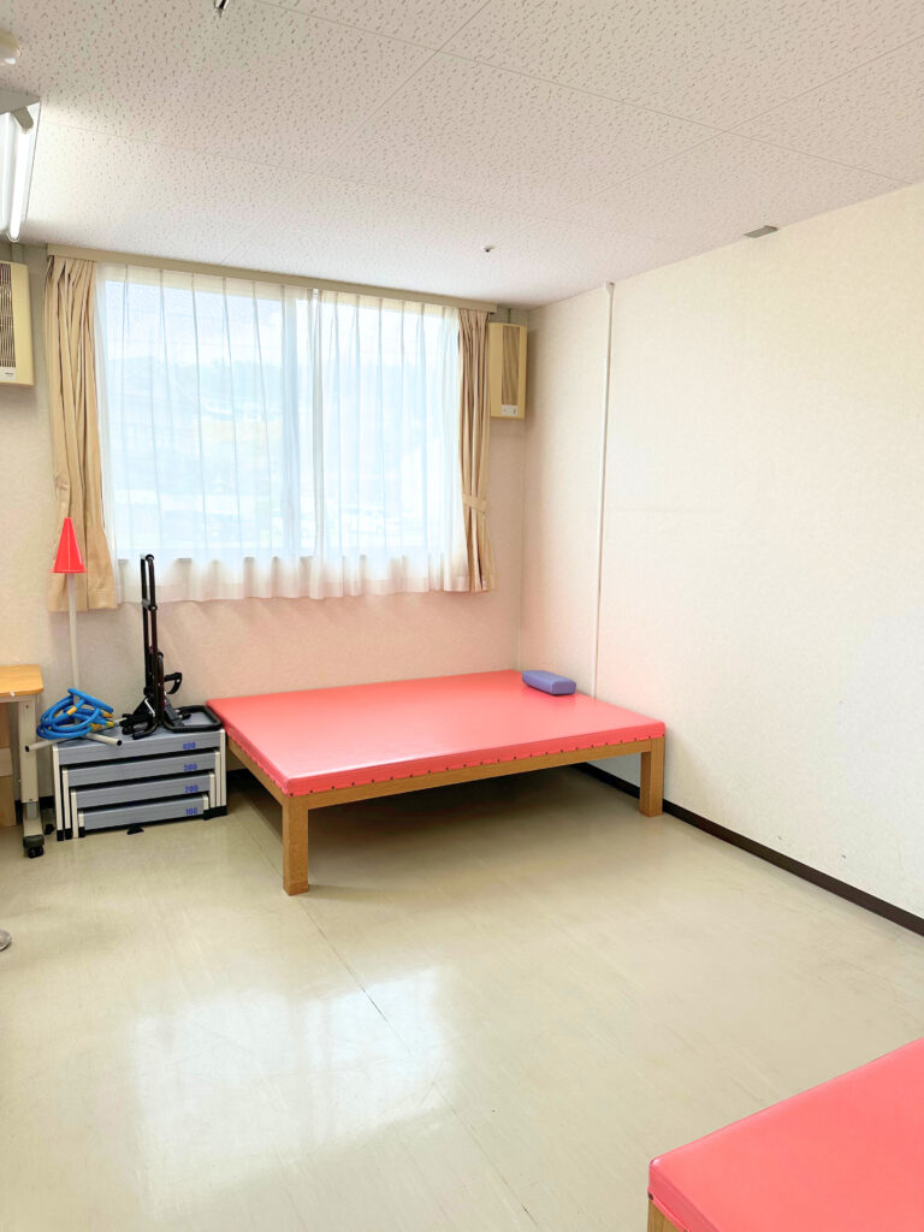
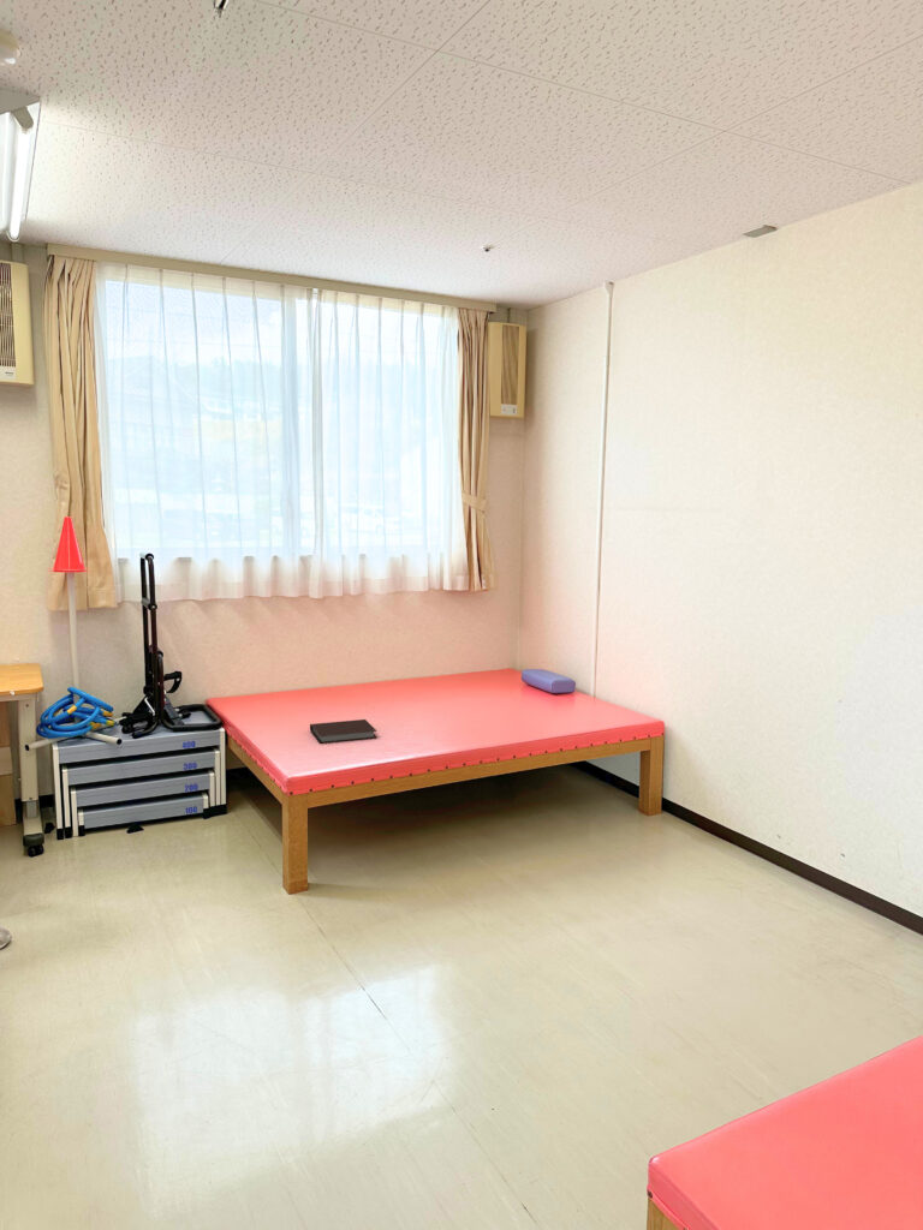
+ notebook (343, 730)
